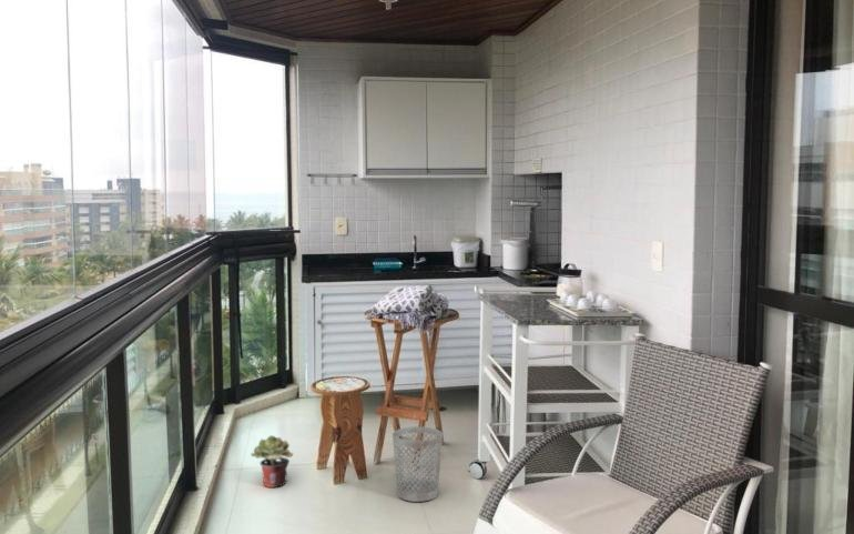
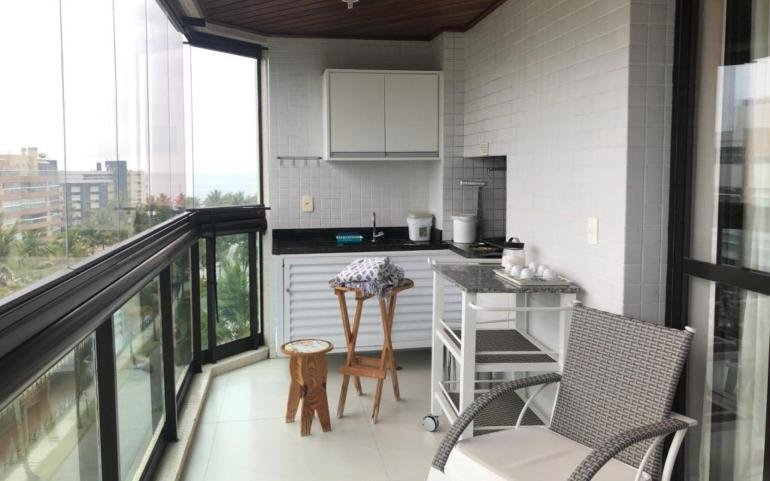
- wastebasket (417, 463)
- potted plant (272, 460)
